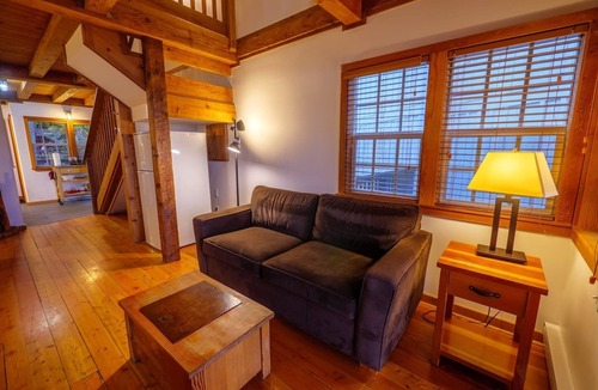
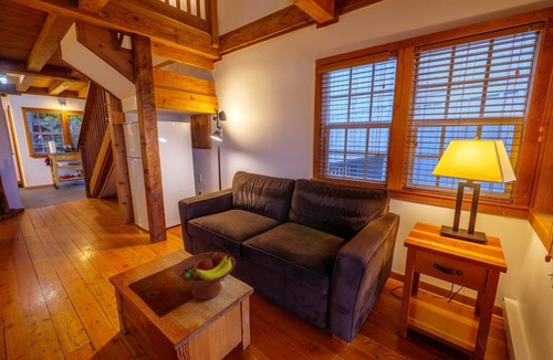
+ fruit bowl (206, 273)
